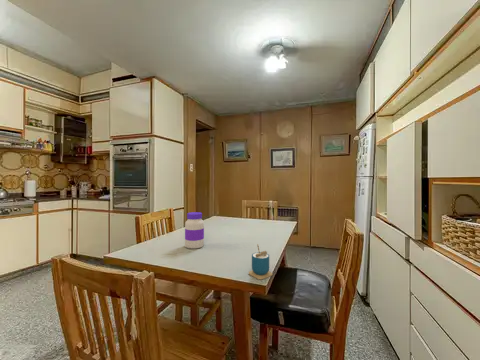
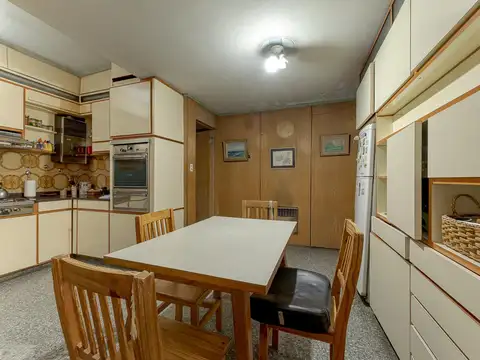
- jar (194, 229)
- cup (260, 258)
